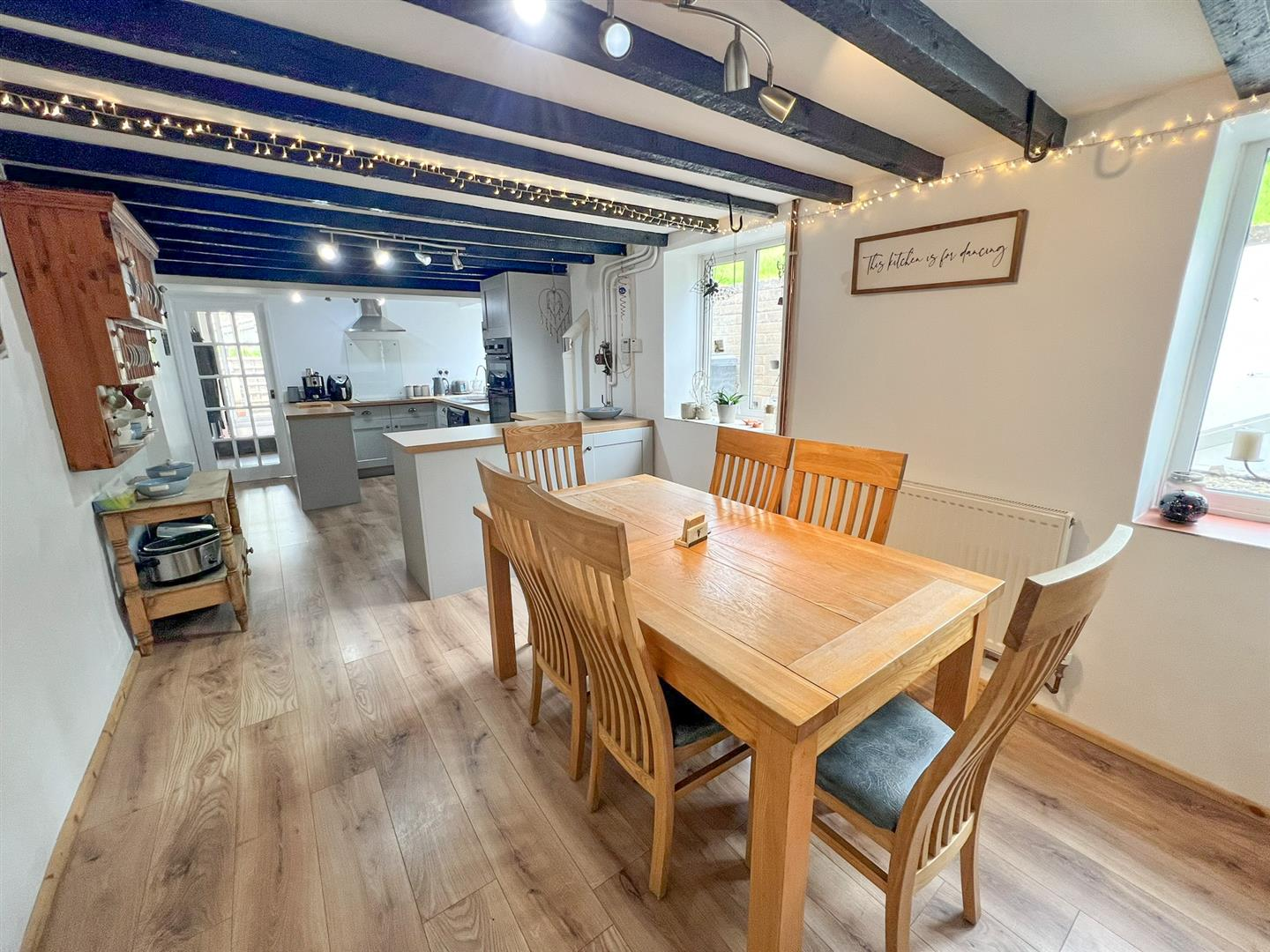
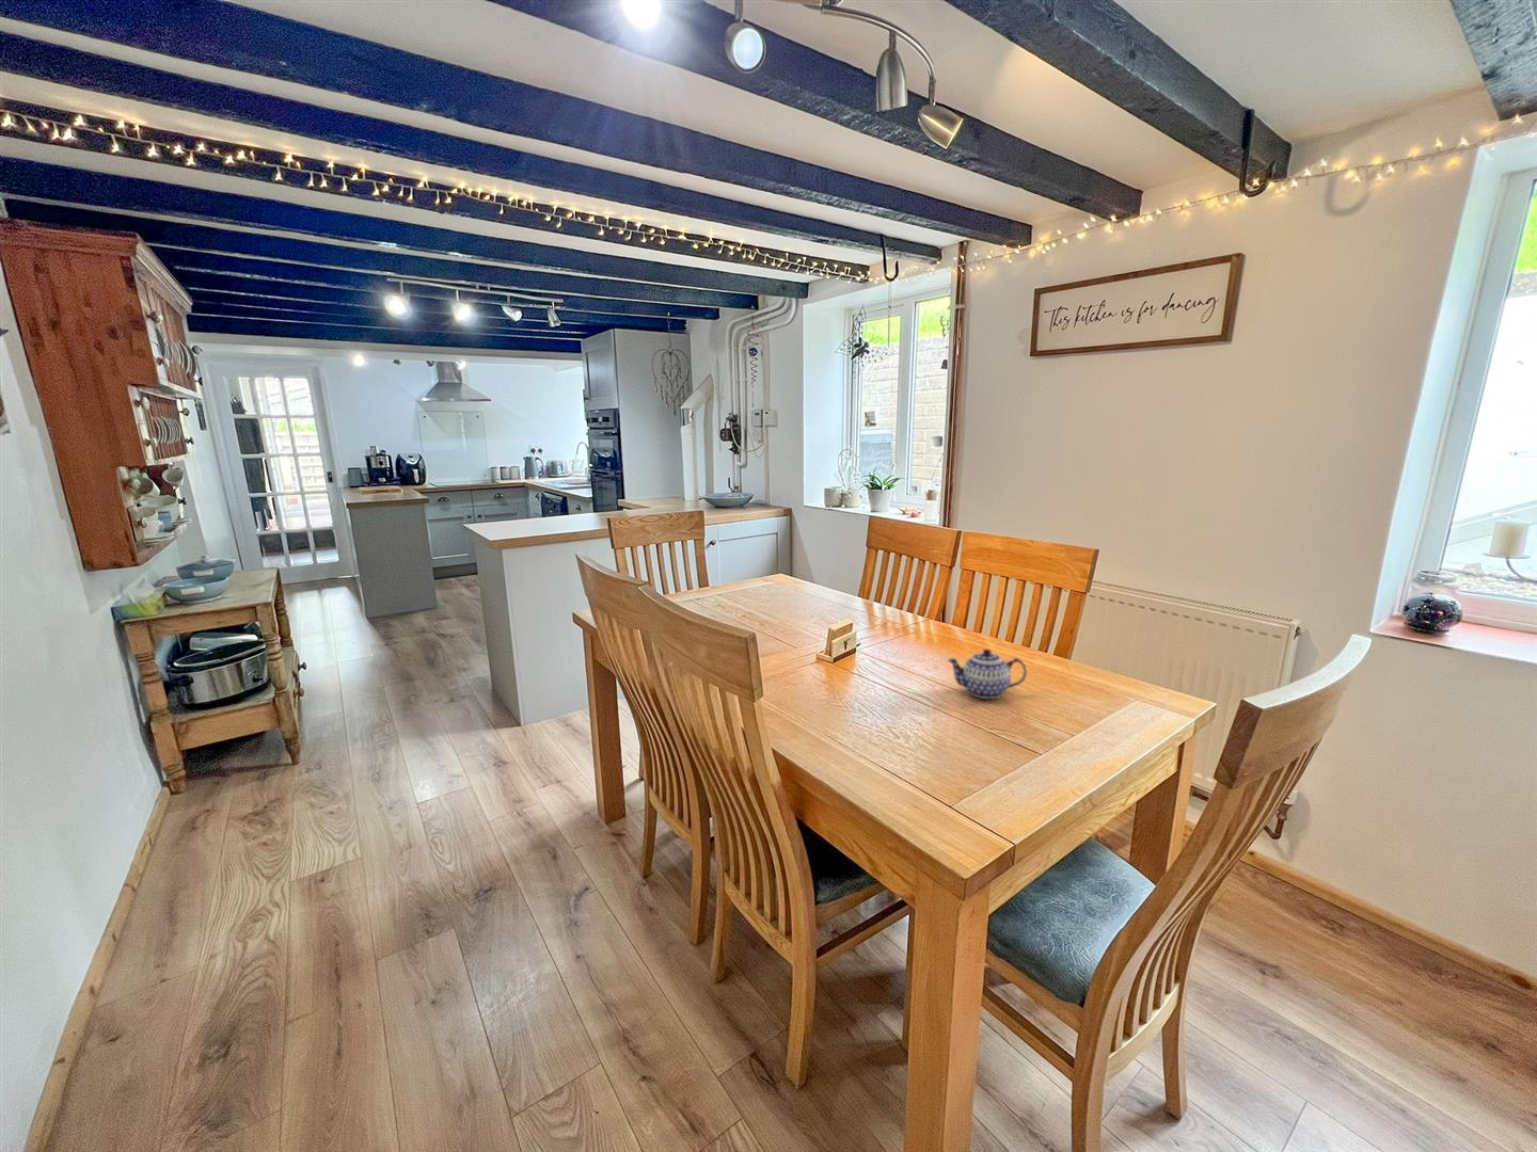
+ teapot (986, 670)
